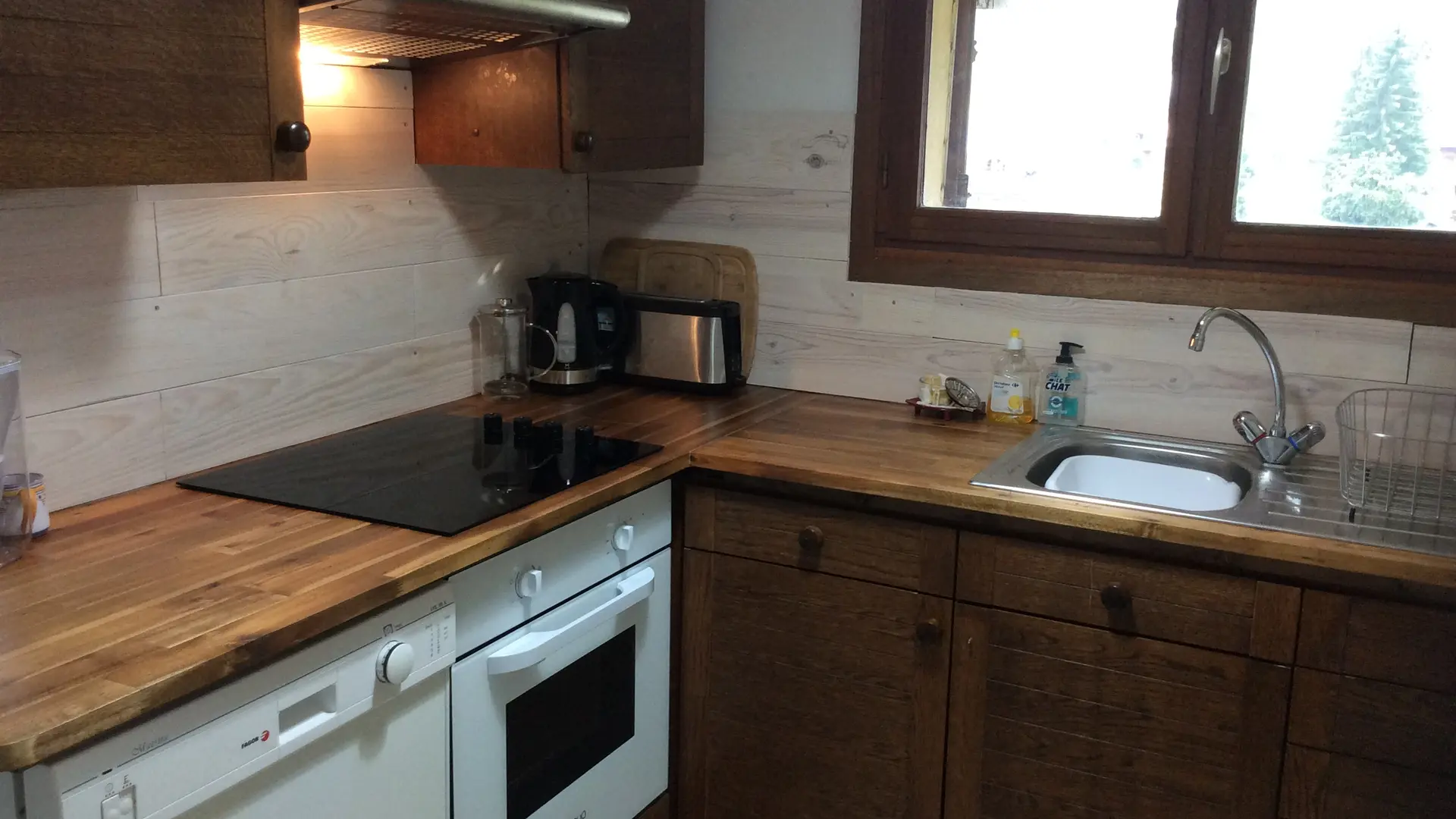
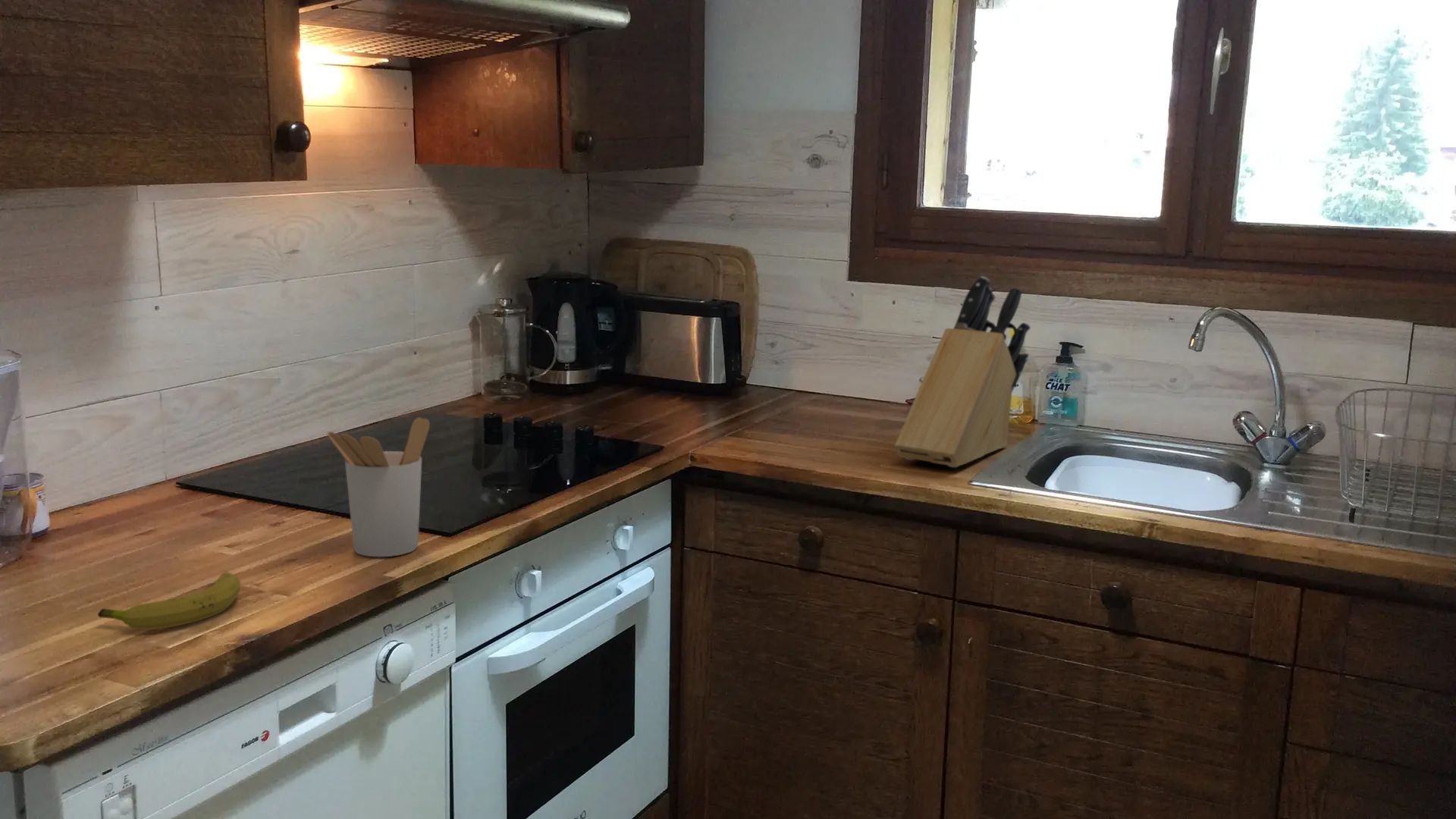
+ utensil holder (375, 486)
+ fruit (171, 601)
+ knife block (968, 366)
